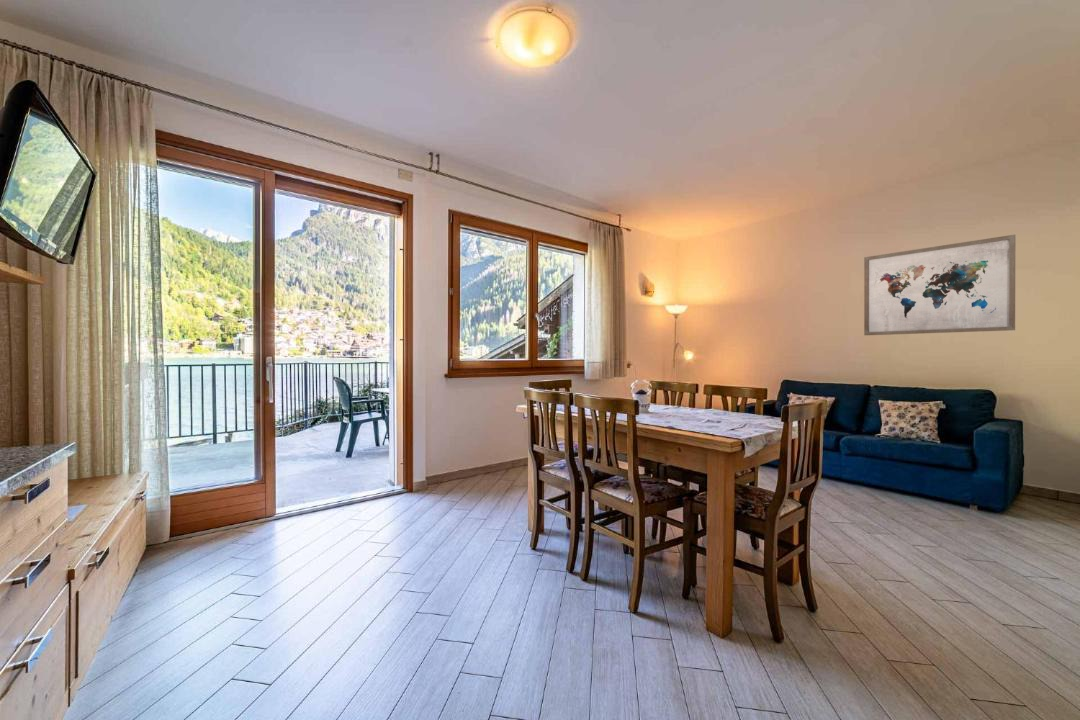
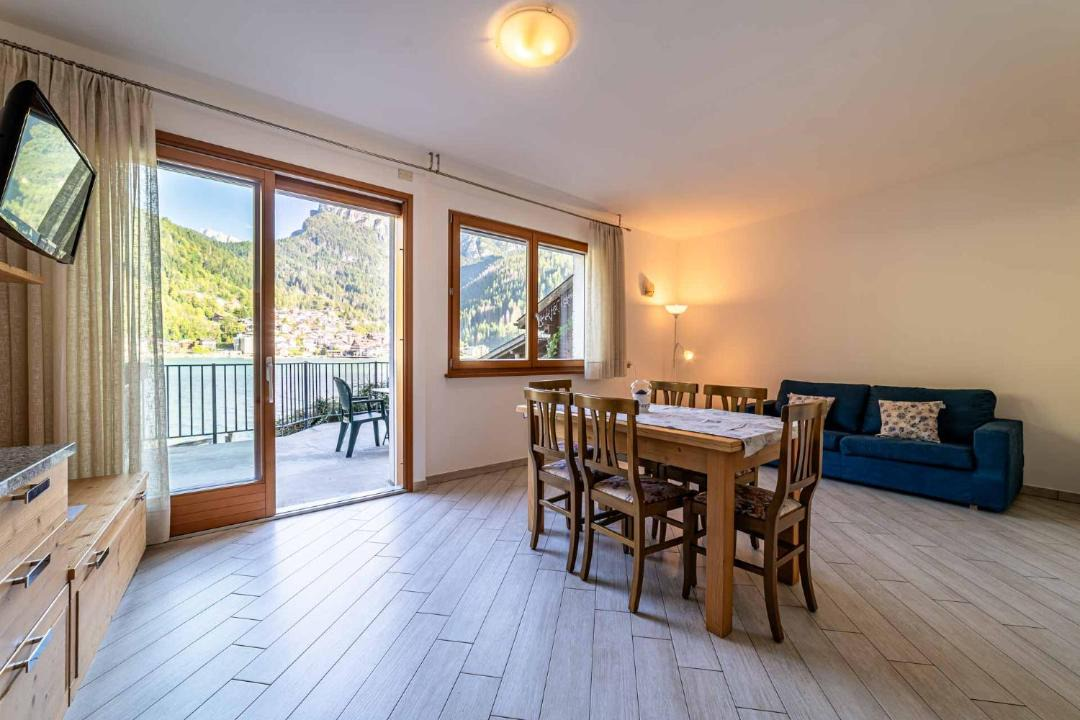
- wall art (932, 290)
